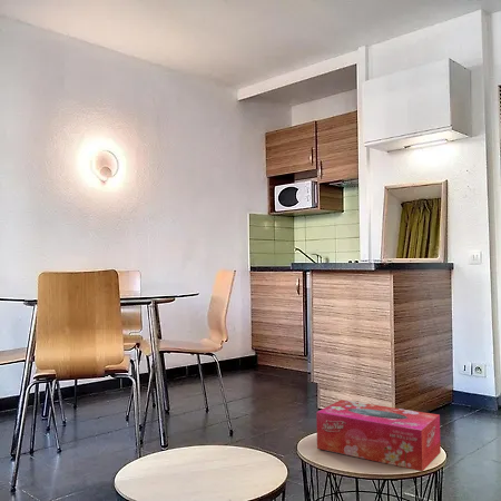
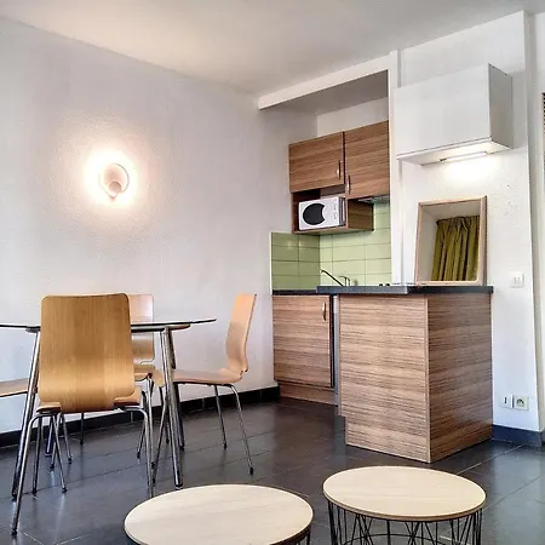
- tissue box (377, 431)
